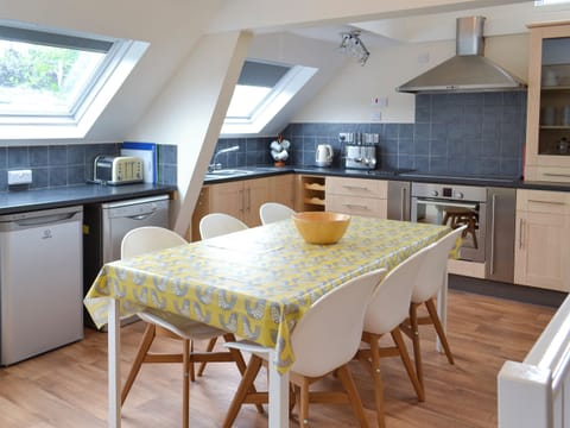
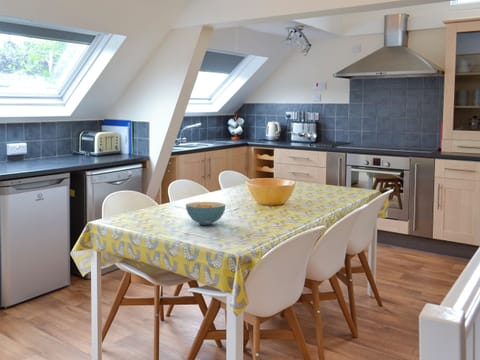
+ cereal bowl (205, 214)
